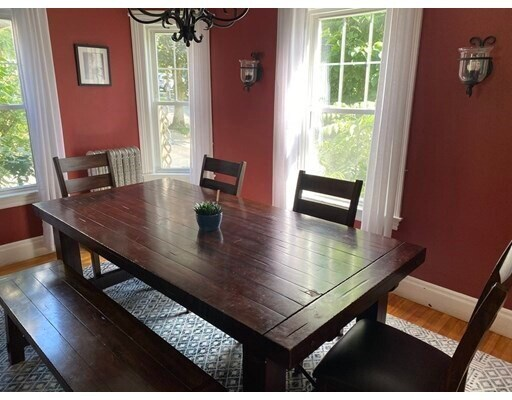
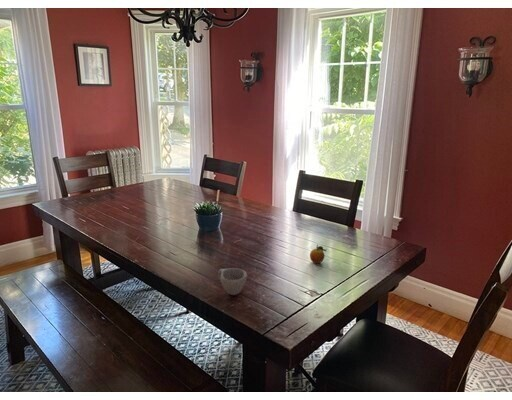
+ cup (230, 281)
+ fruit (320, 252)
